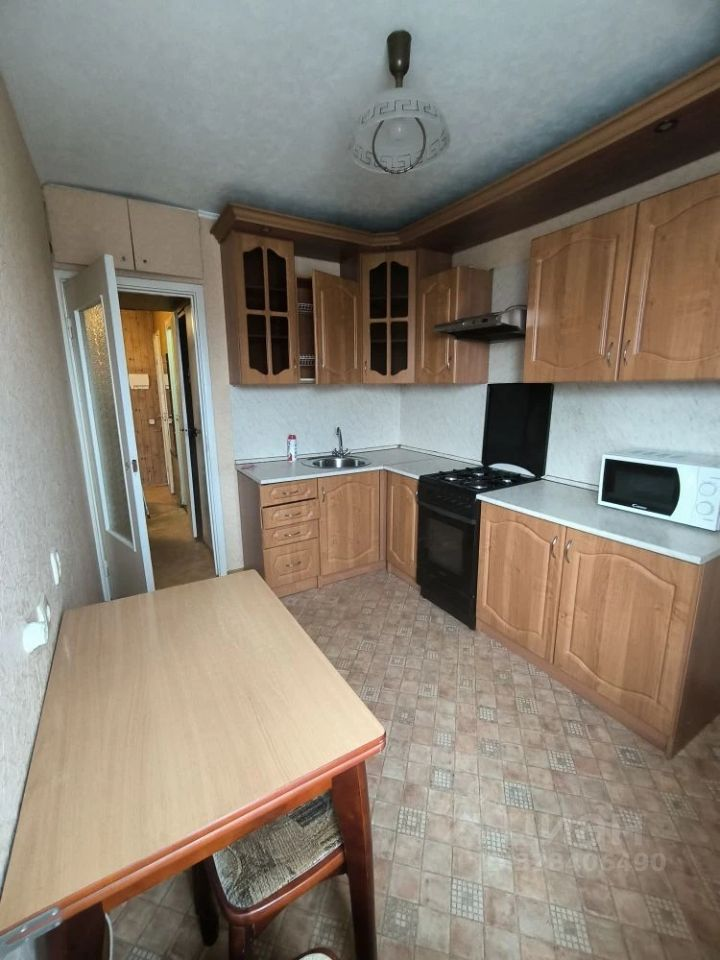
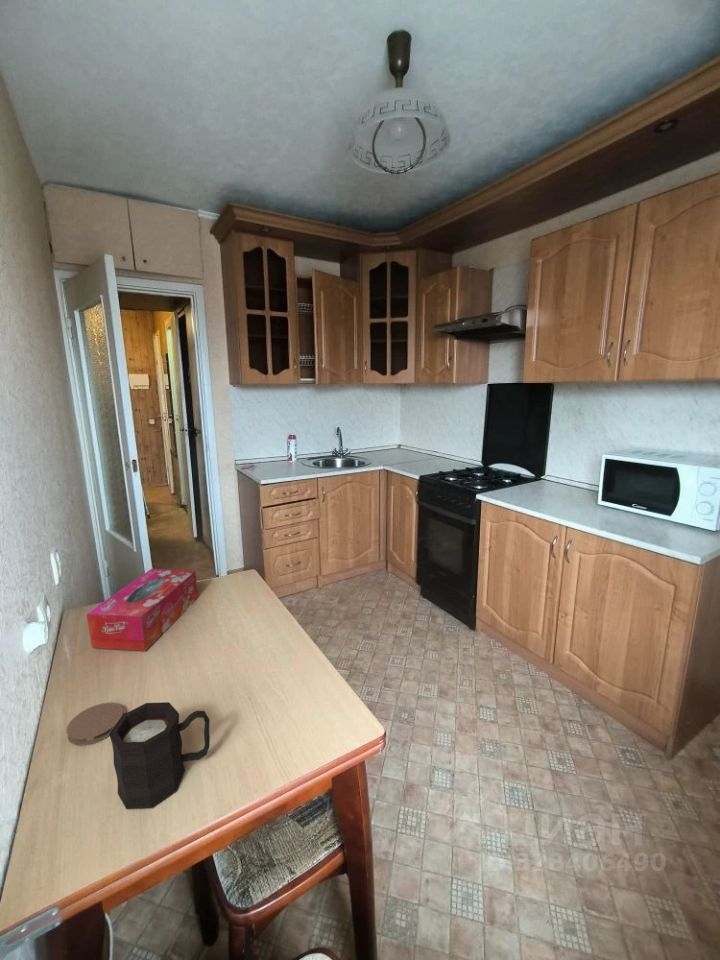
+ mug (164, 748)
+ tissue box (148, 605)
+ coaster (95, 722)
